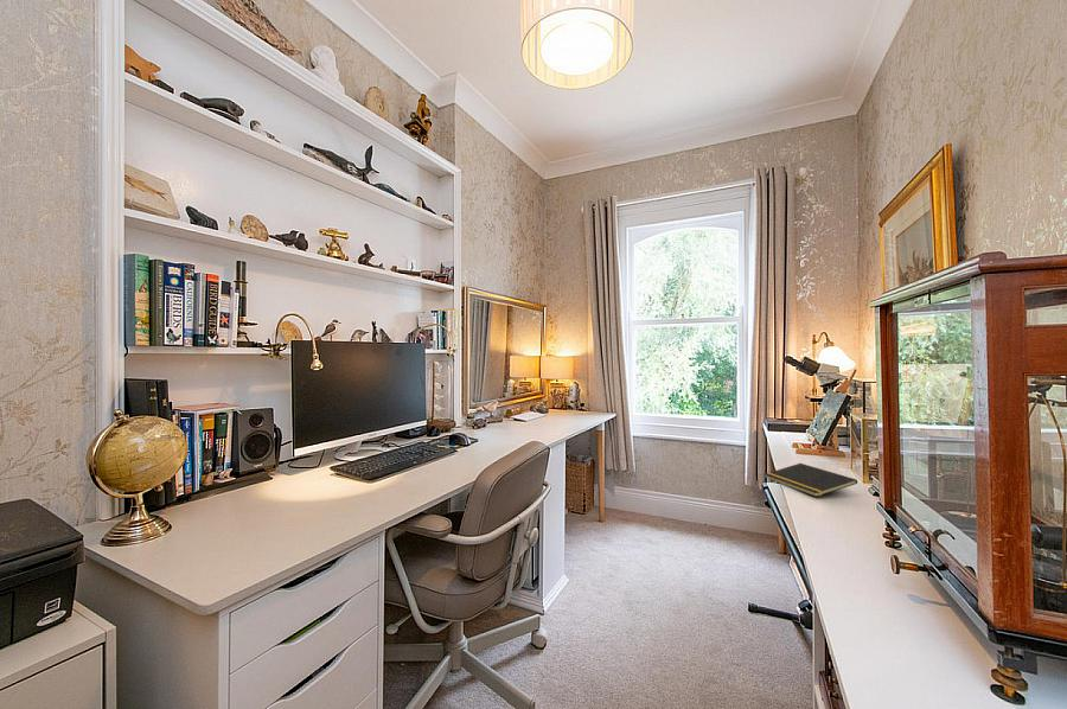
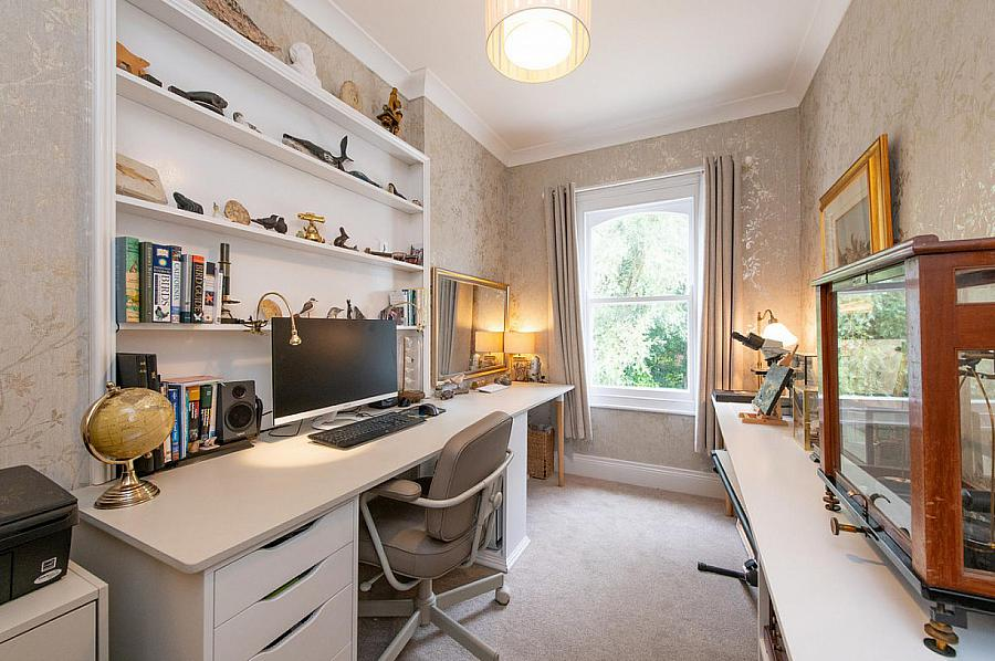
- notepad (807, 478)
